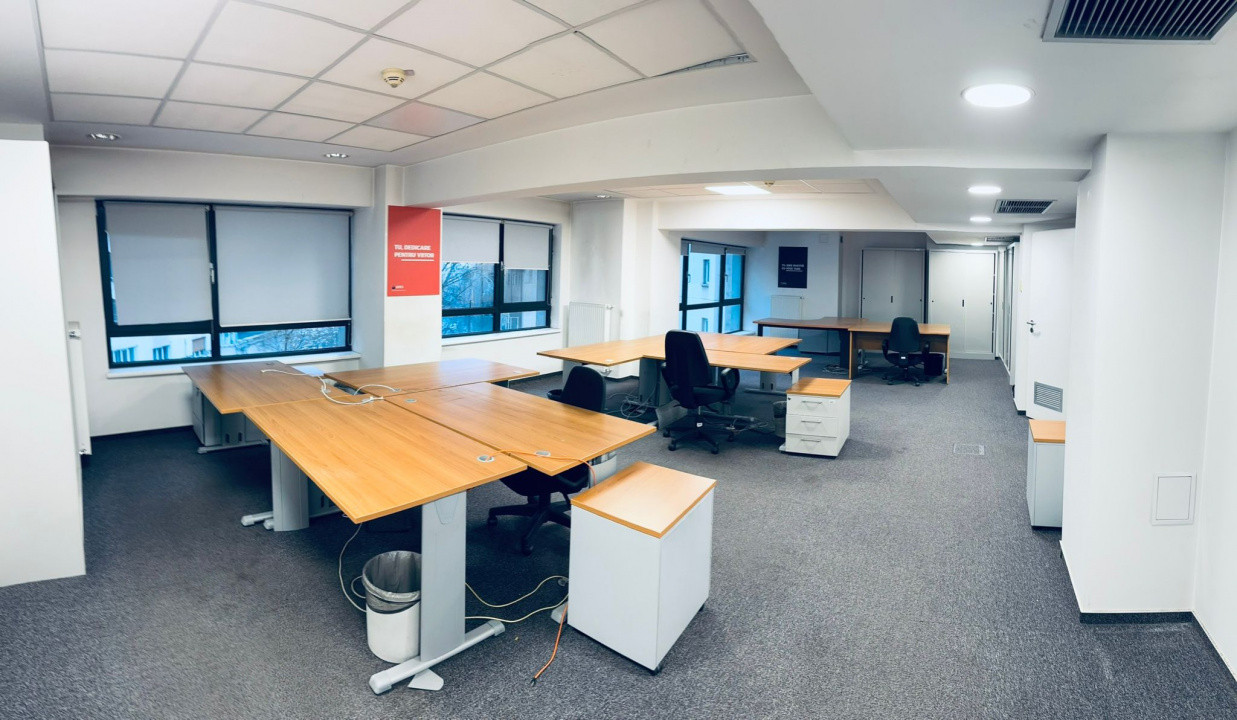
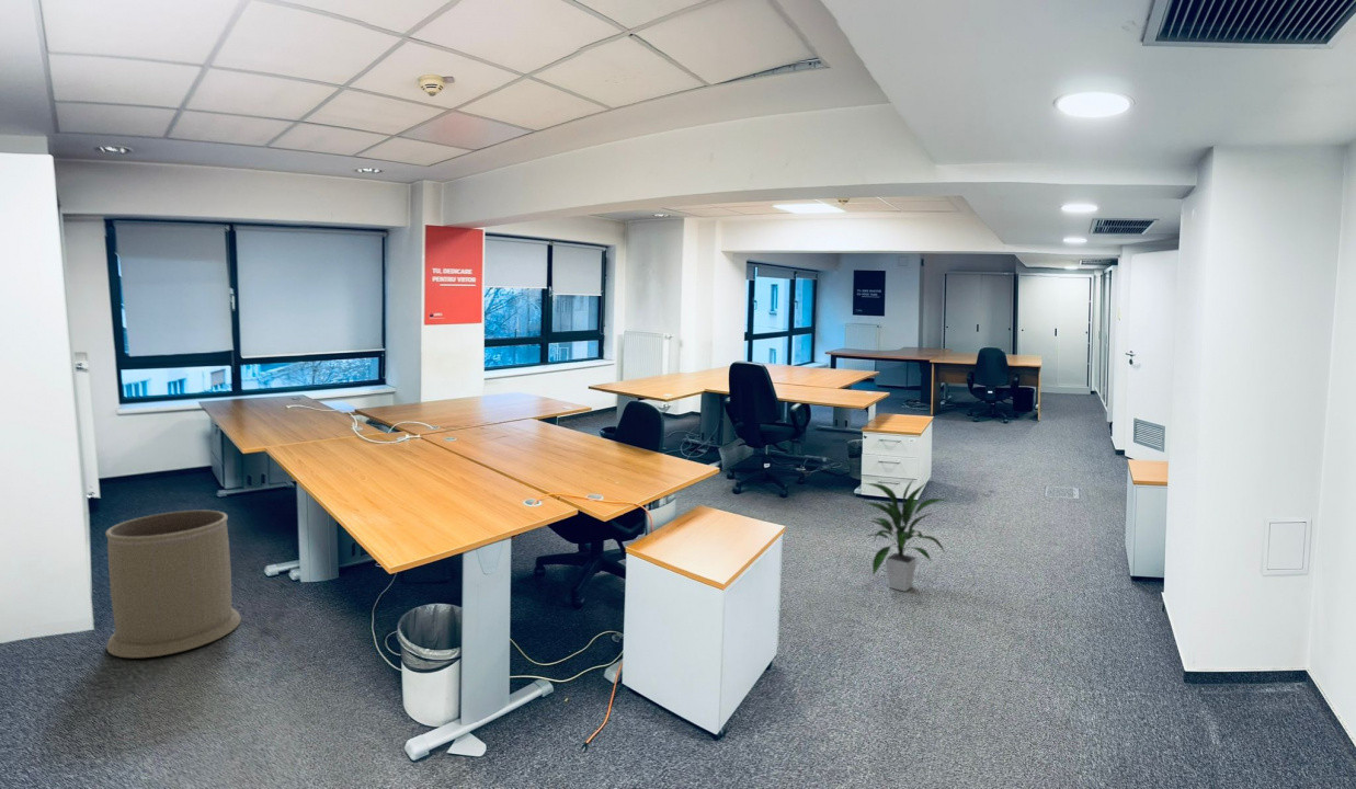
+ trash can (172, 578)
+ indoor plant (898, 531)
